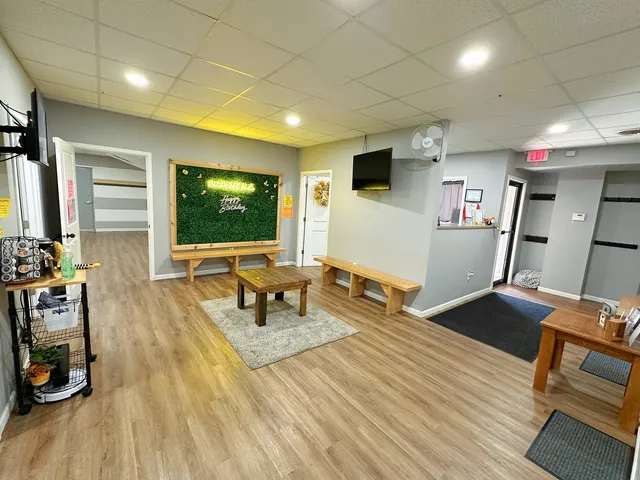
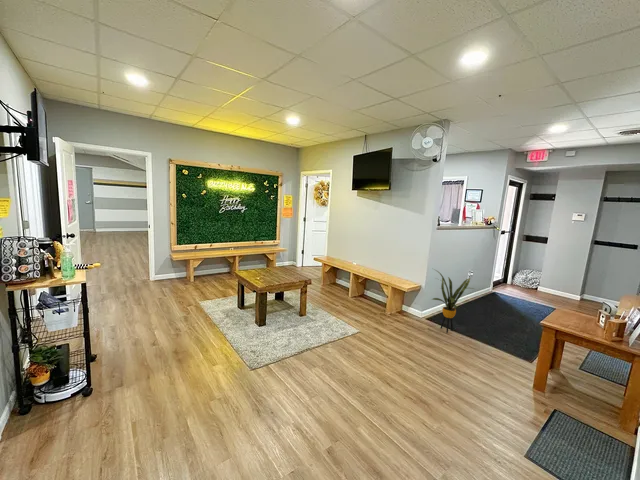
+ house plant (449, 301)
